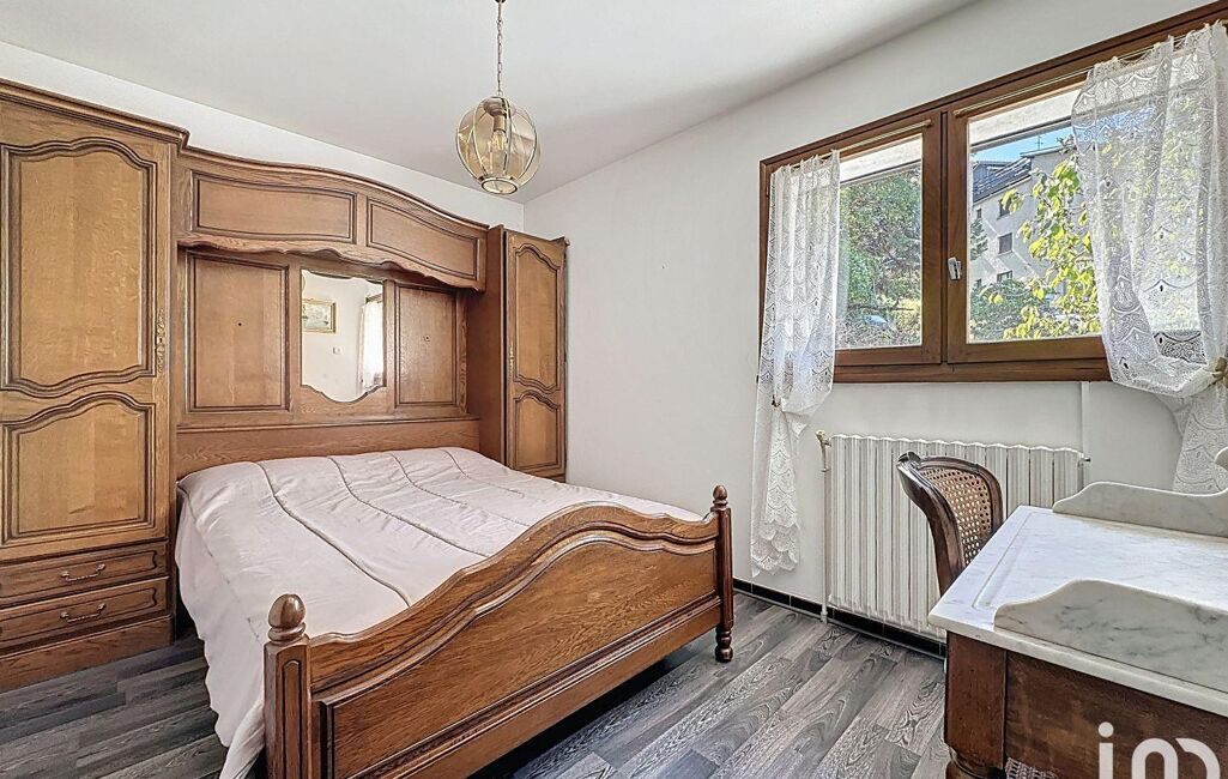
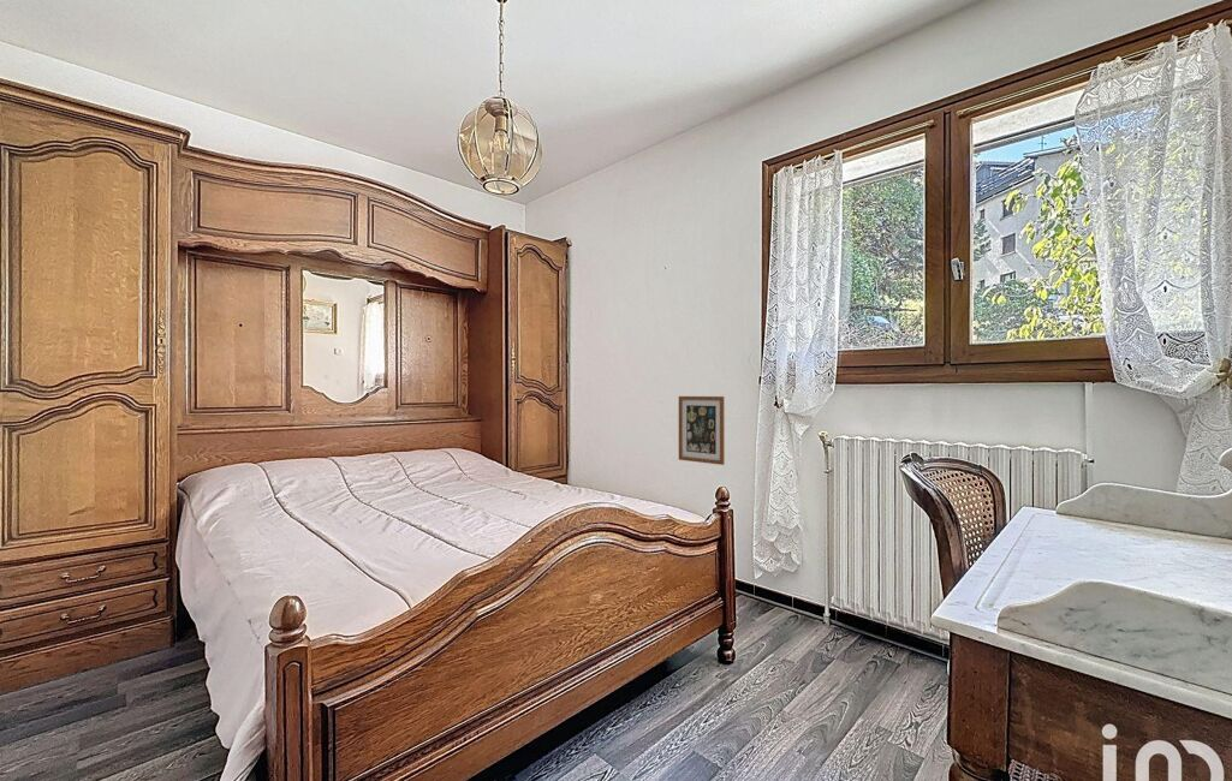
+ wall art (700, 429)
